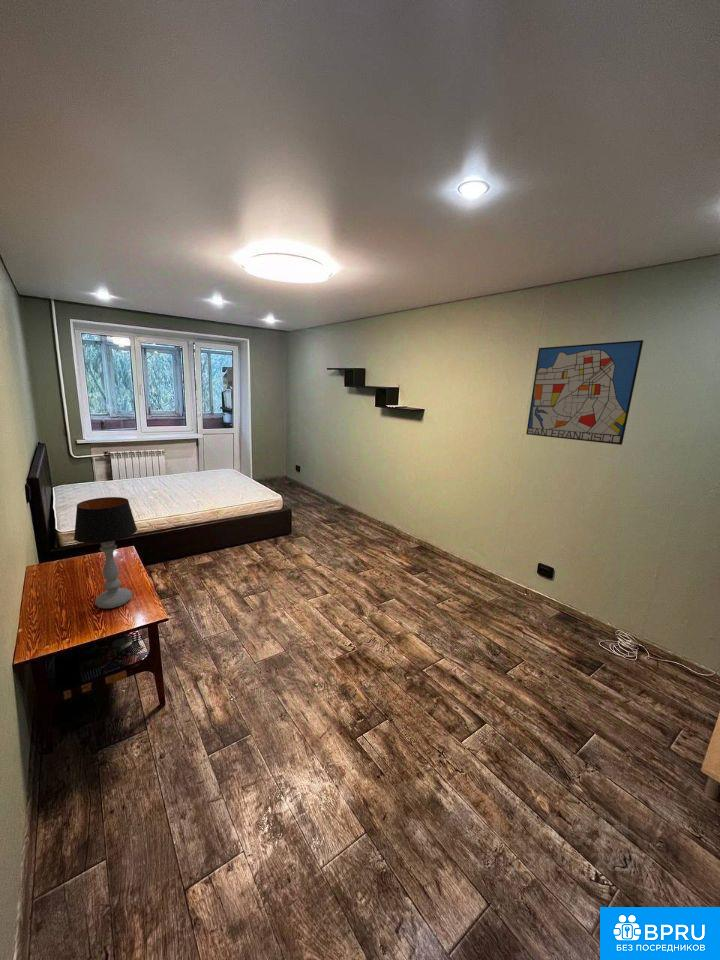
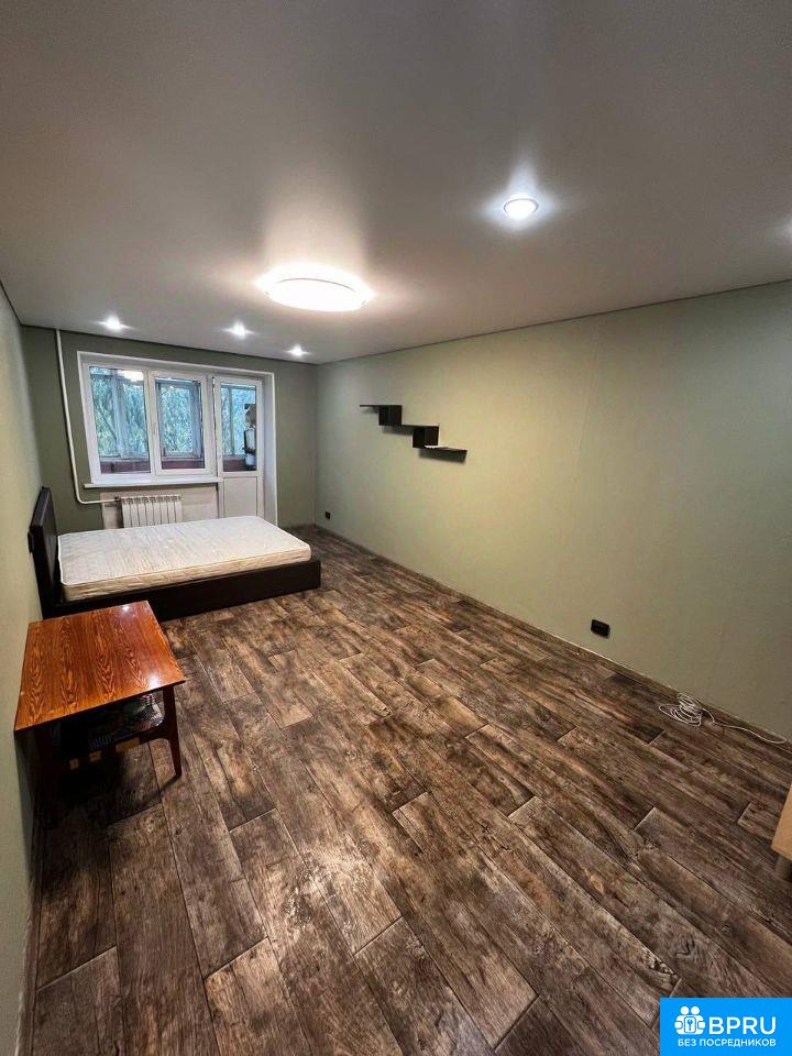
- wall art (577, 393)
- table lamp (109, 553)
